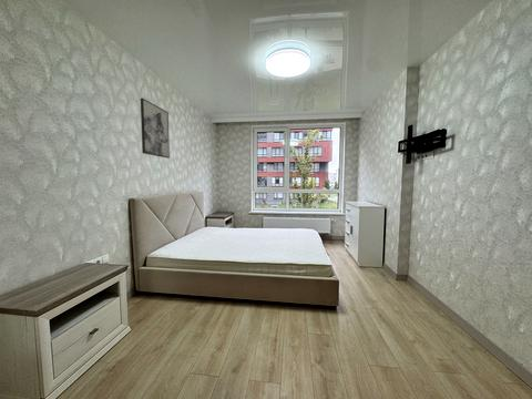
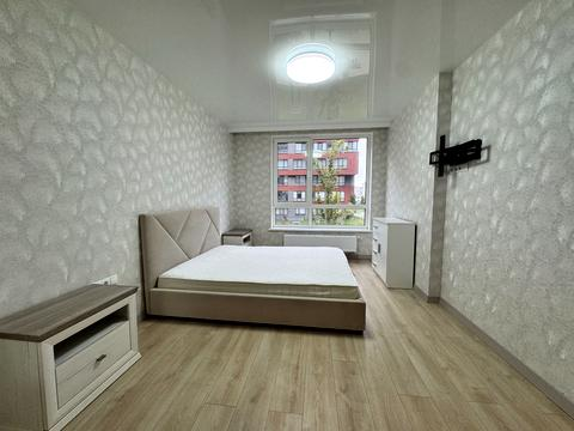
- wall art (156, 131)
